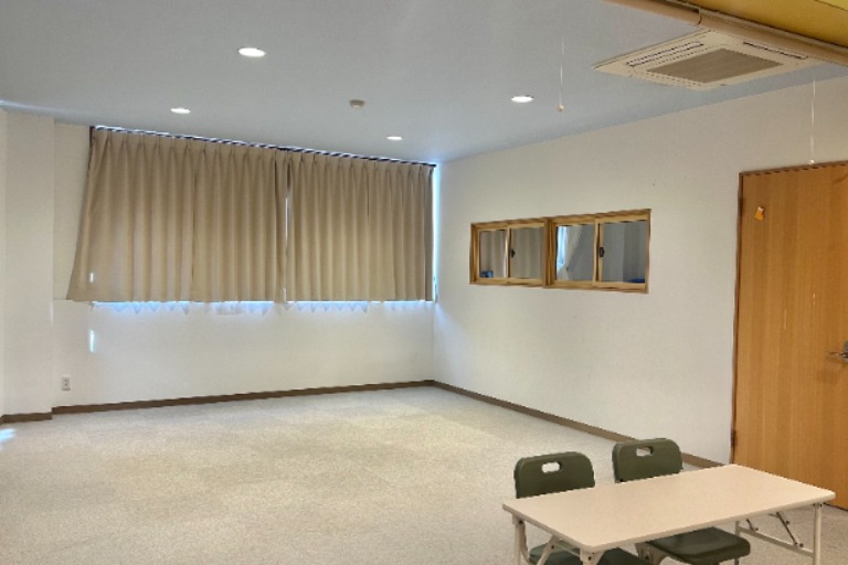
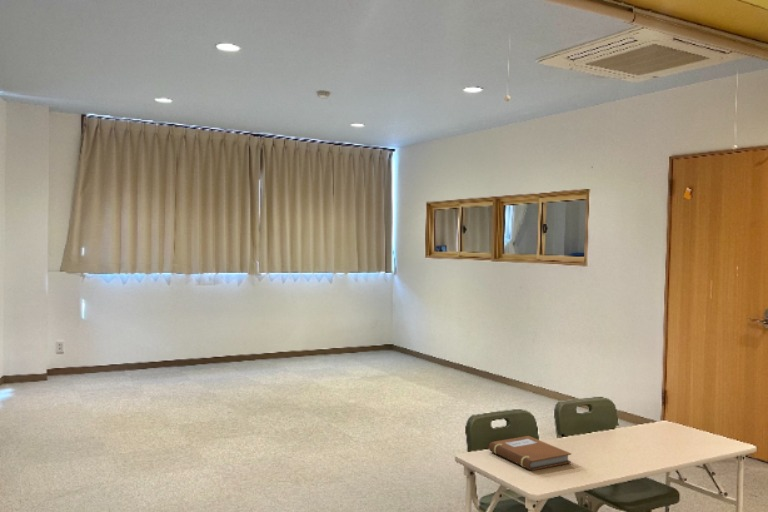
+ notebook (527, 451)
